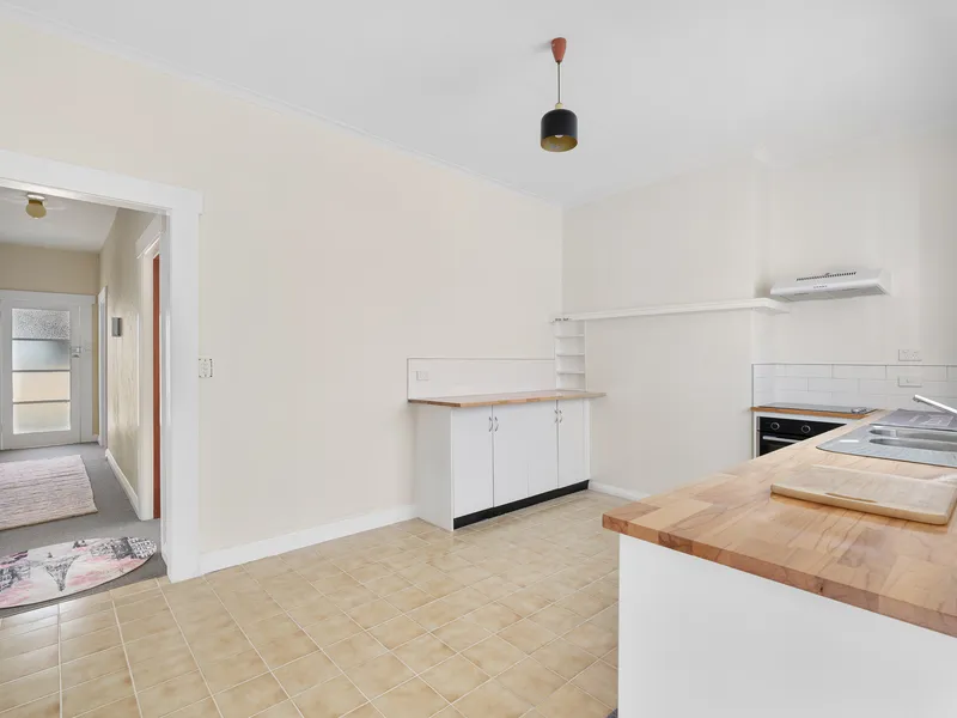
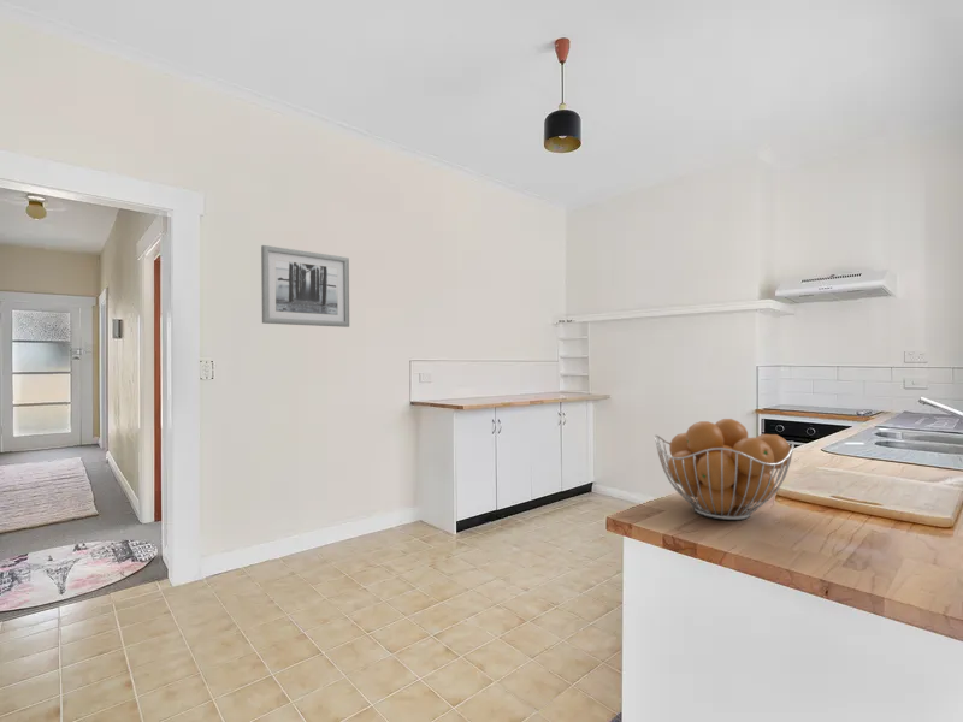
+ wall art (307, 288)
+ fruit basket (721, 466)
